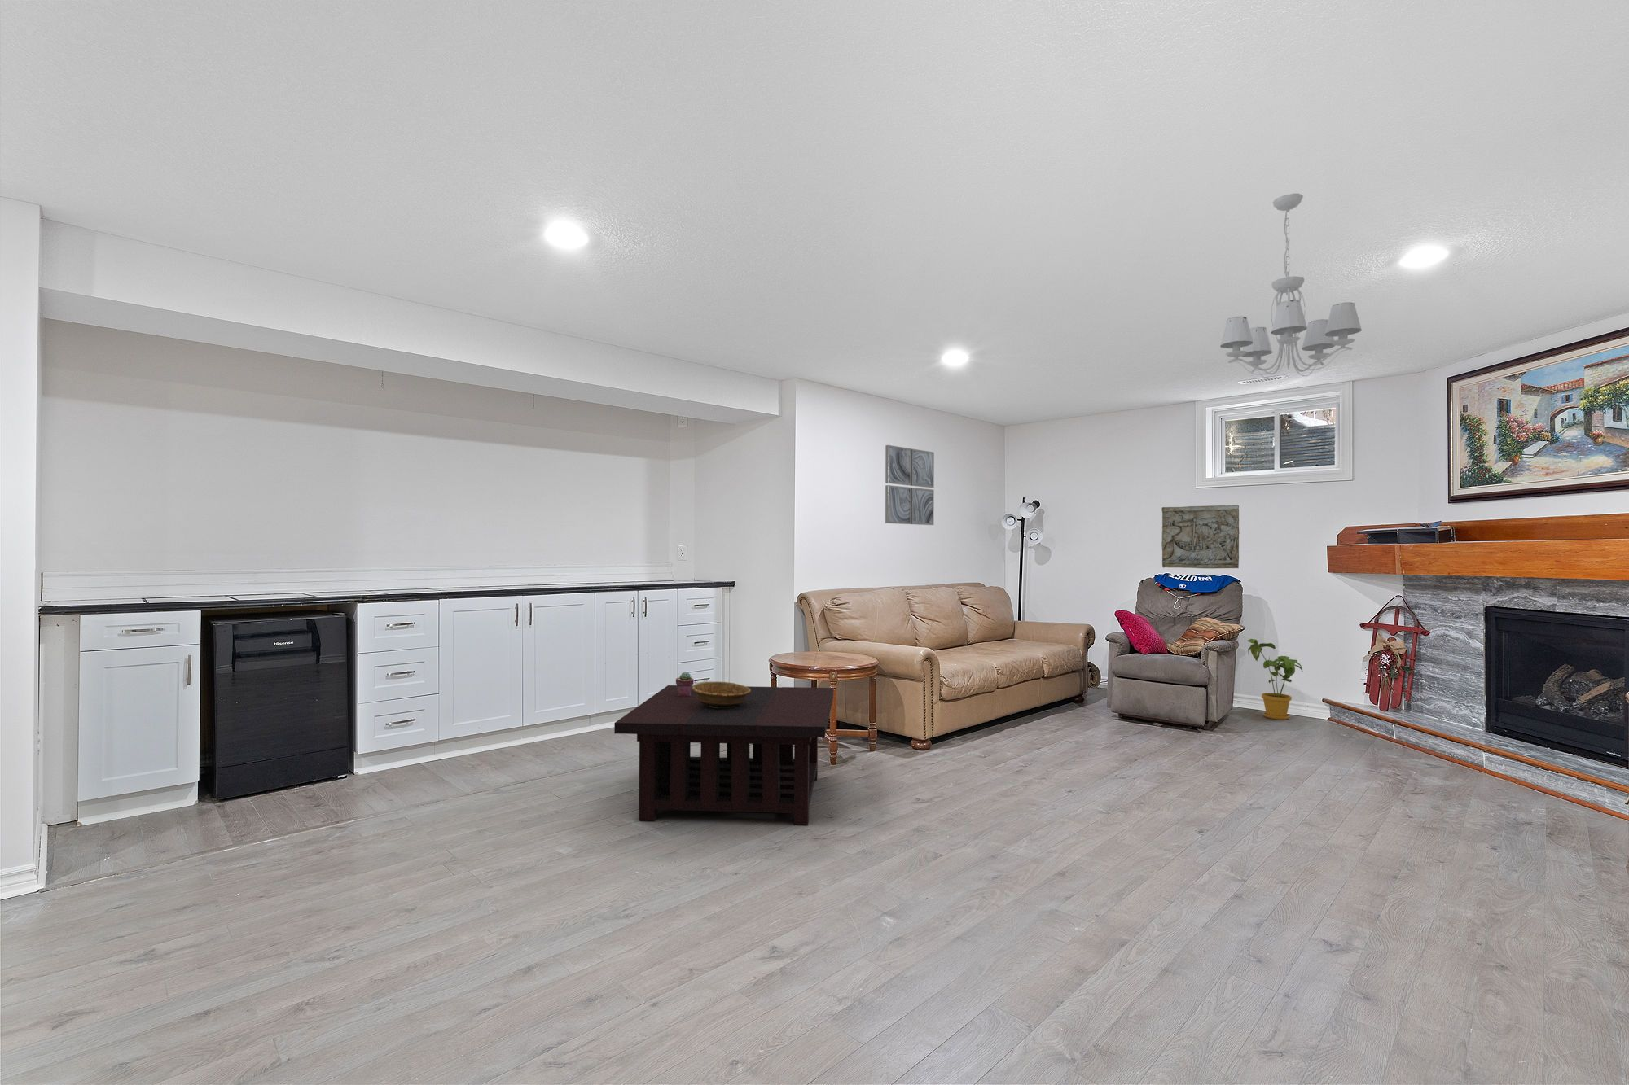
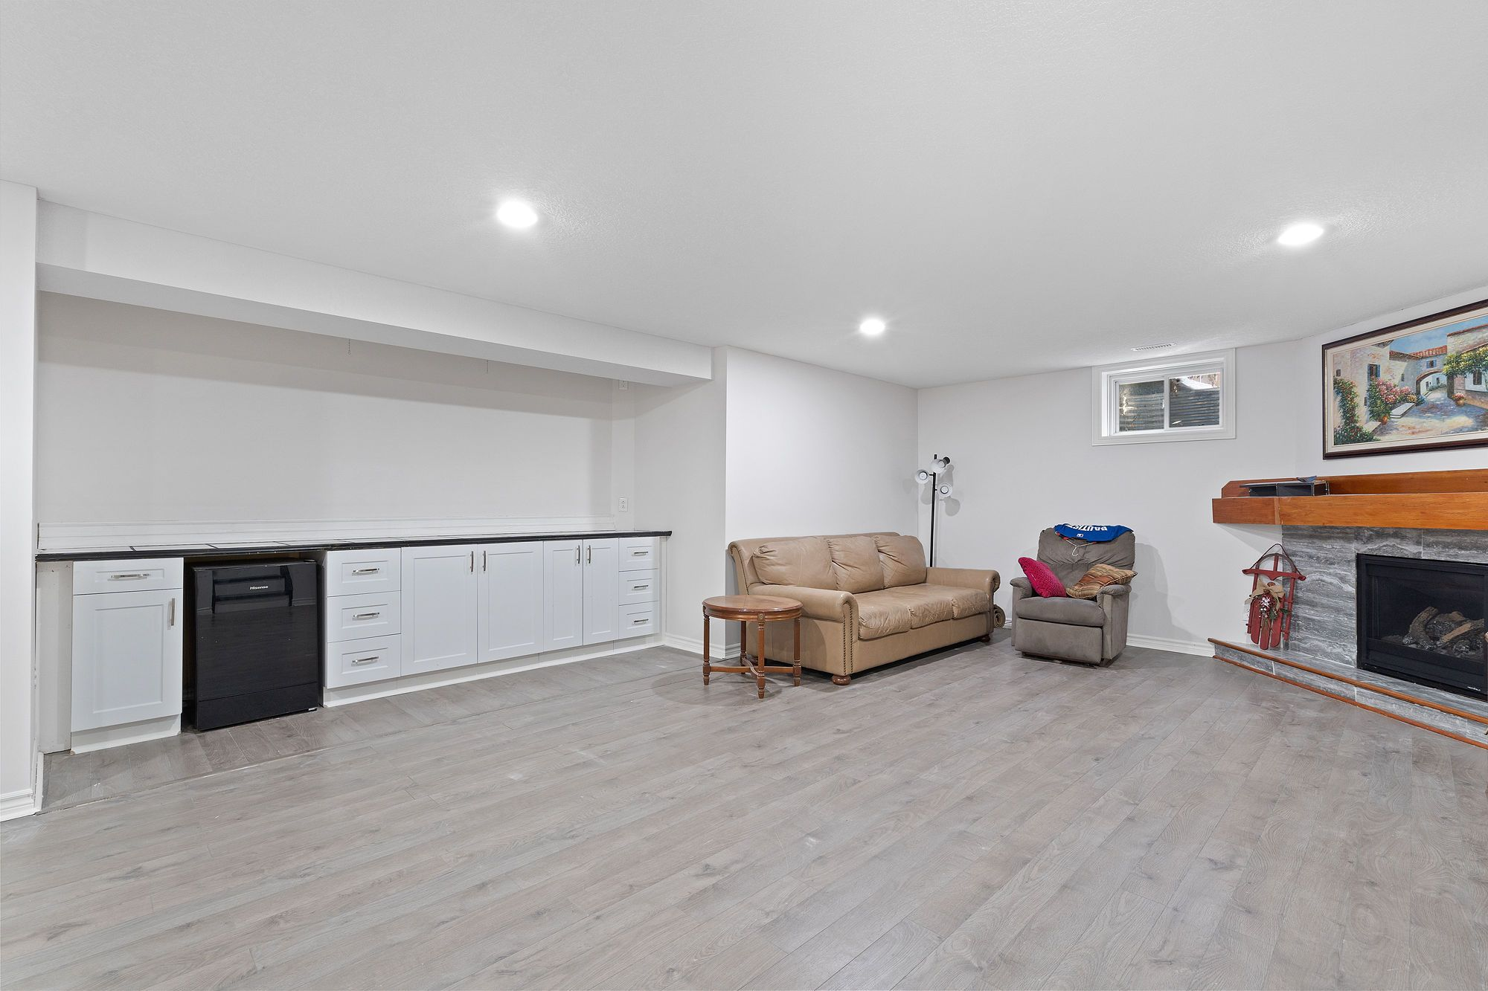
- coffee table (735, 750)
- wall art (910, 486)
- house plant (1277, 677)
- stone relief (1199, 538)
- decorative bowl (721, 695)
- potted succulent (684, 683)
- chandelier (1287, 285)
